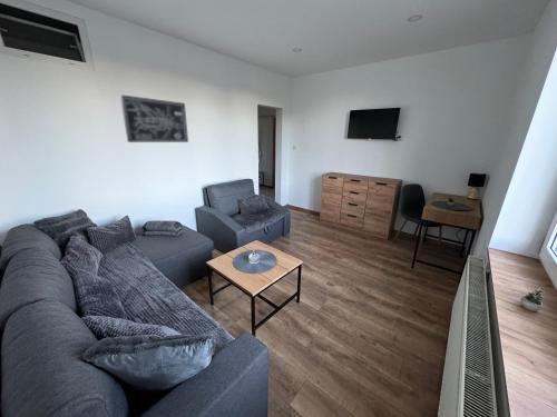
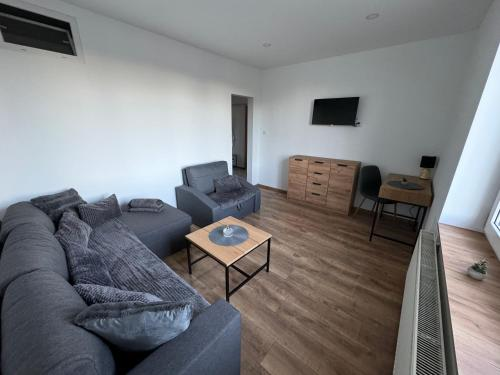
- wall art (157, 121)
